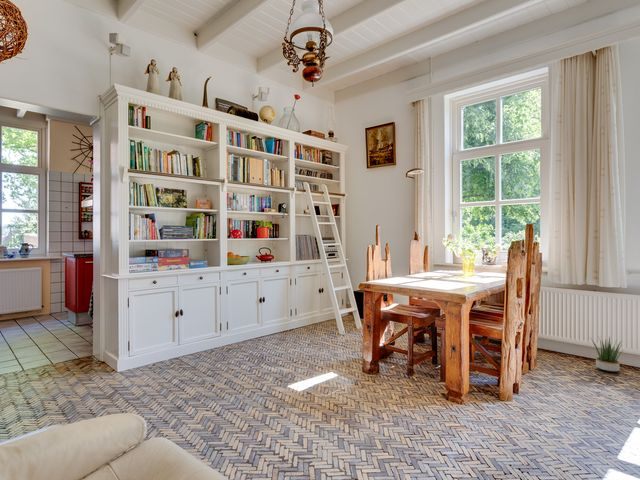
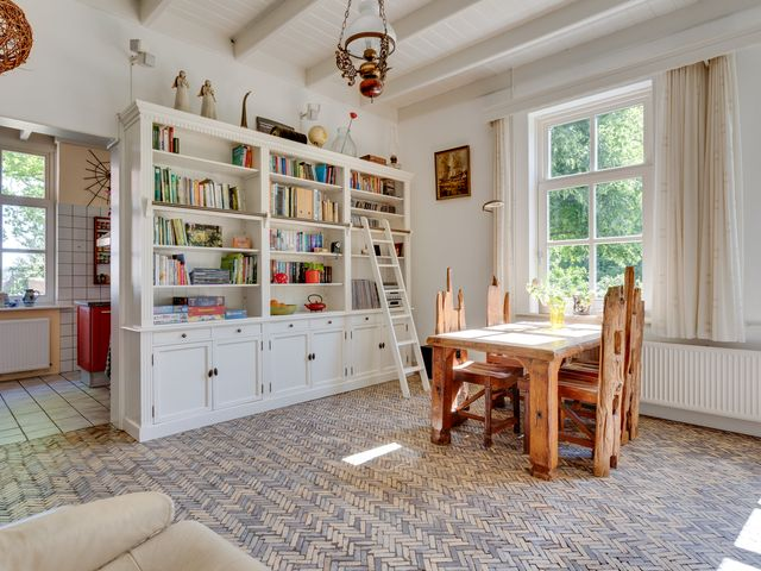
- potted plant (607, 353)
